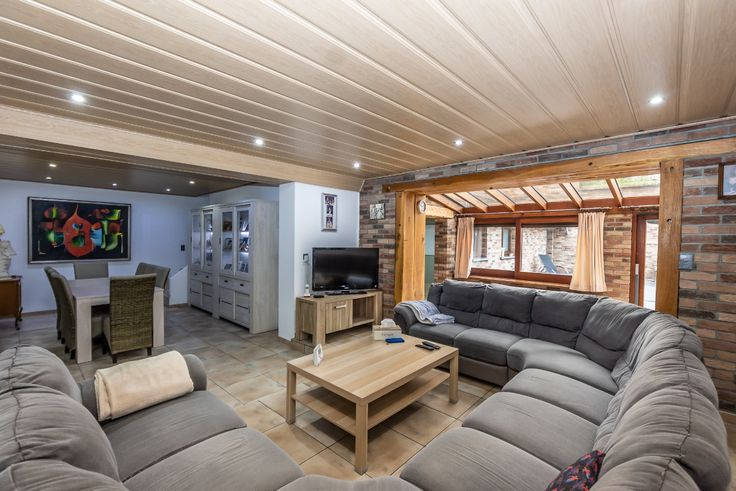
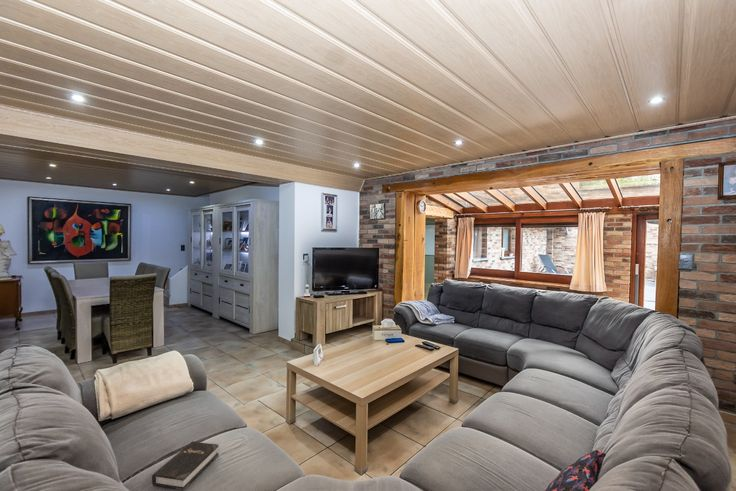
+ hardback book (187, 463)
